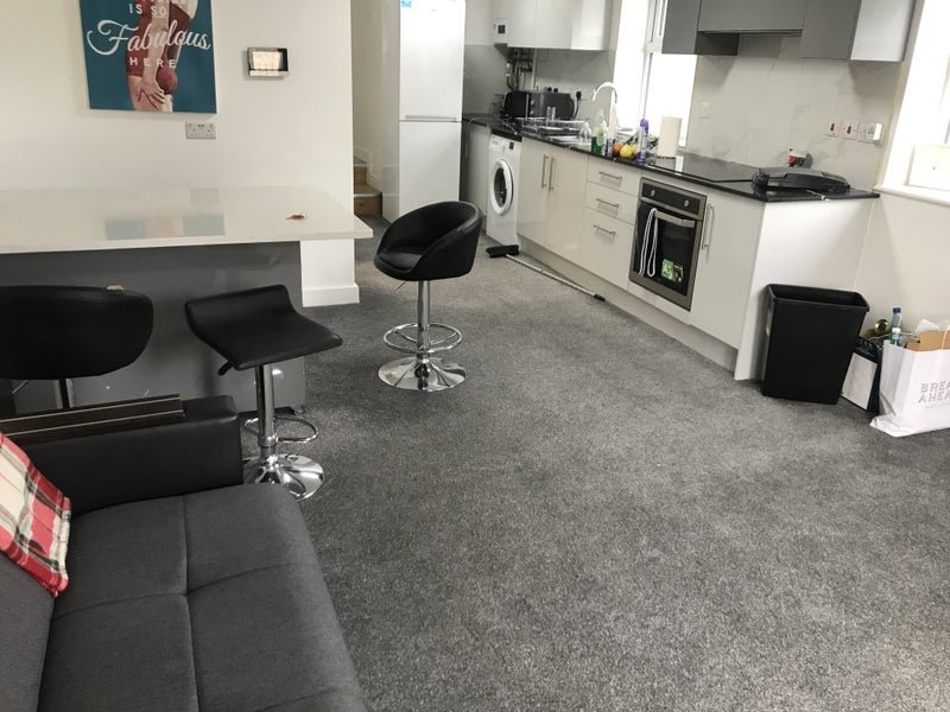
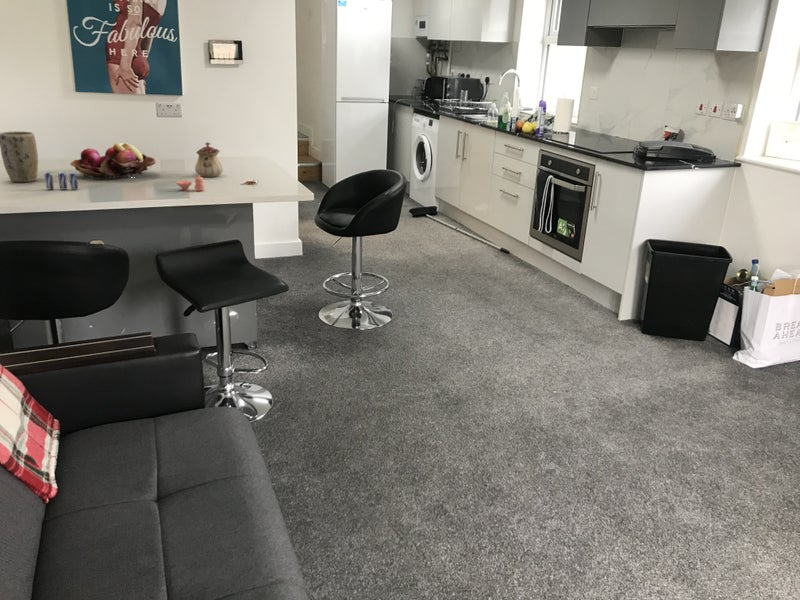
+ bowl and vase set (189, 182)
+ teapot (208, 158)
+ fruit basket (115, 159)
+ plant pot (20, 157)
+ beverage can (61, 180)
